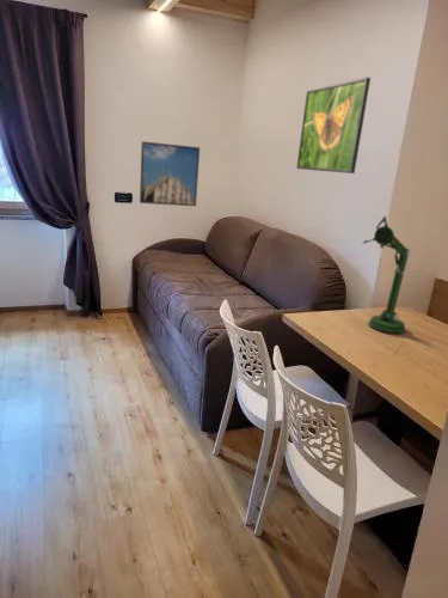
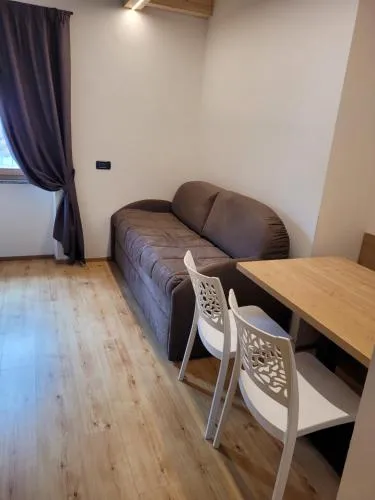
- desk lamp (393, 279)
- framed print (170, 175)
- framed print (329, 128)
